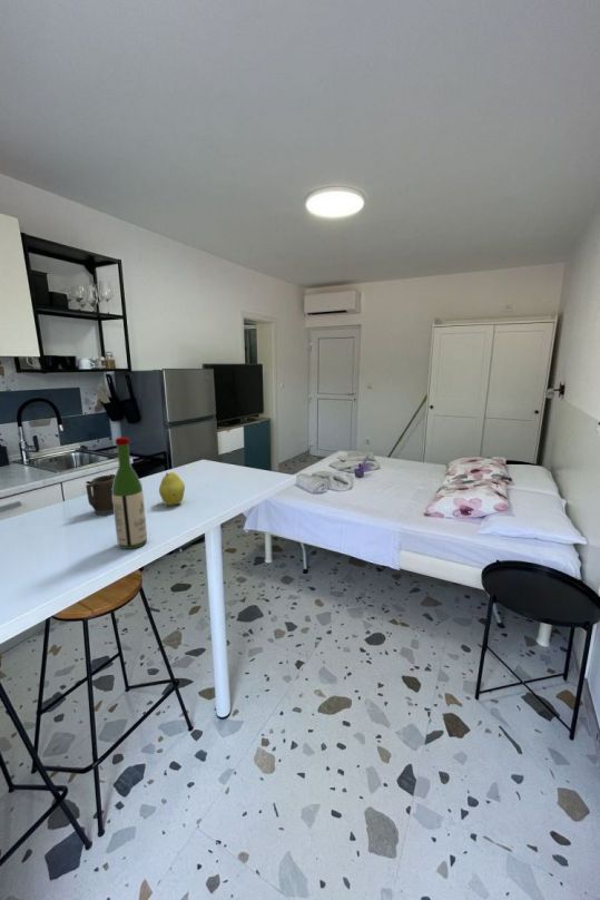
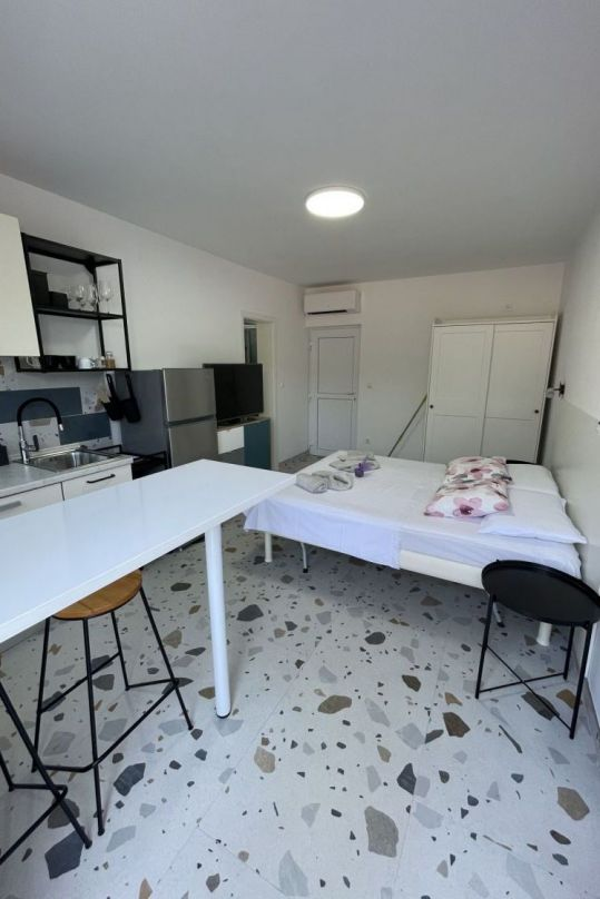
- fruit (171, 488)
- mug (102, 495)
- wine bottle (127, 492)
